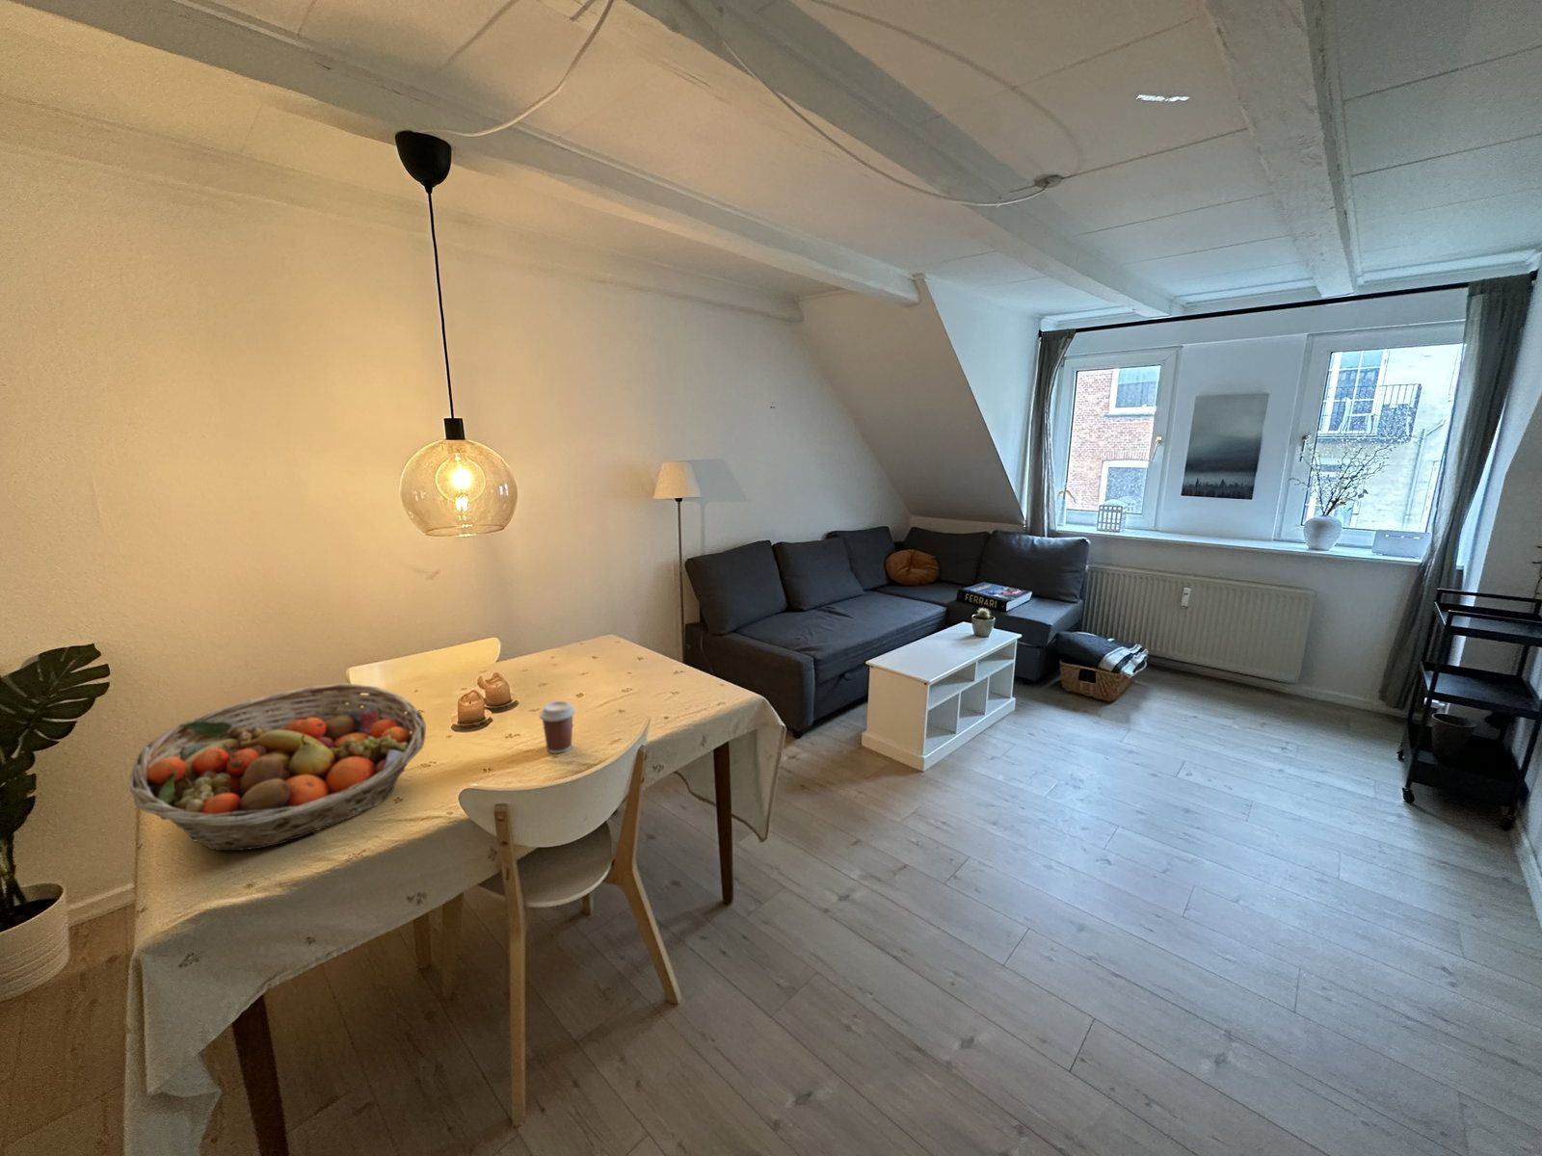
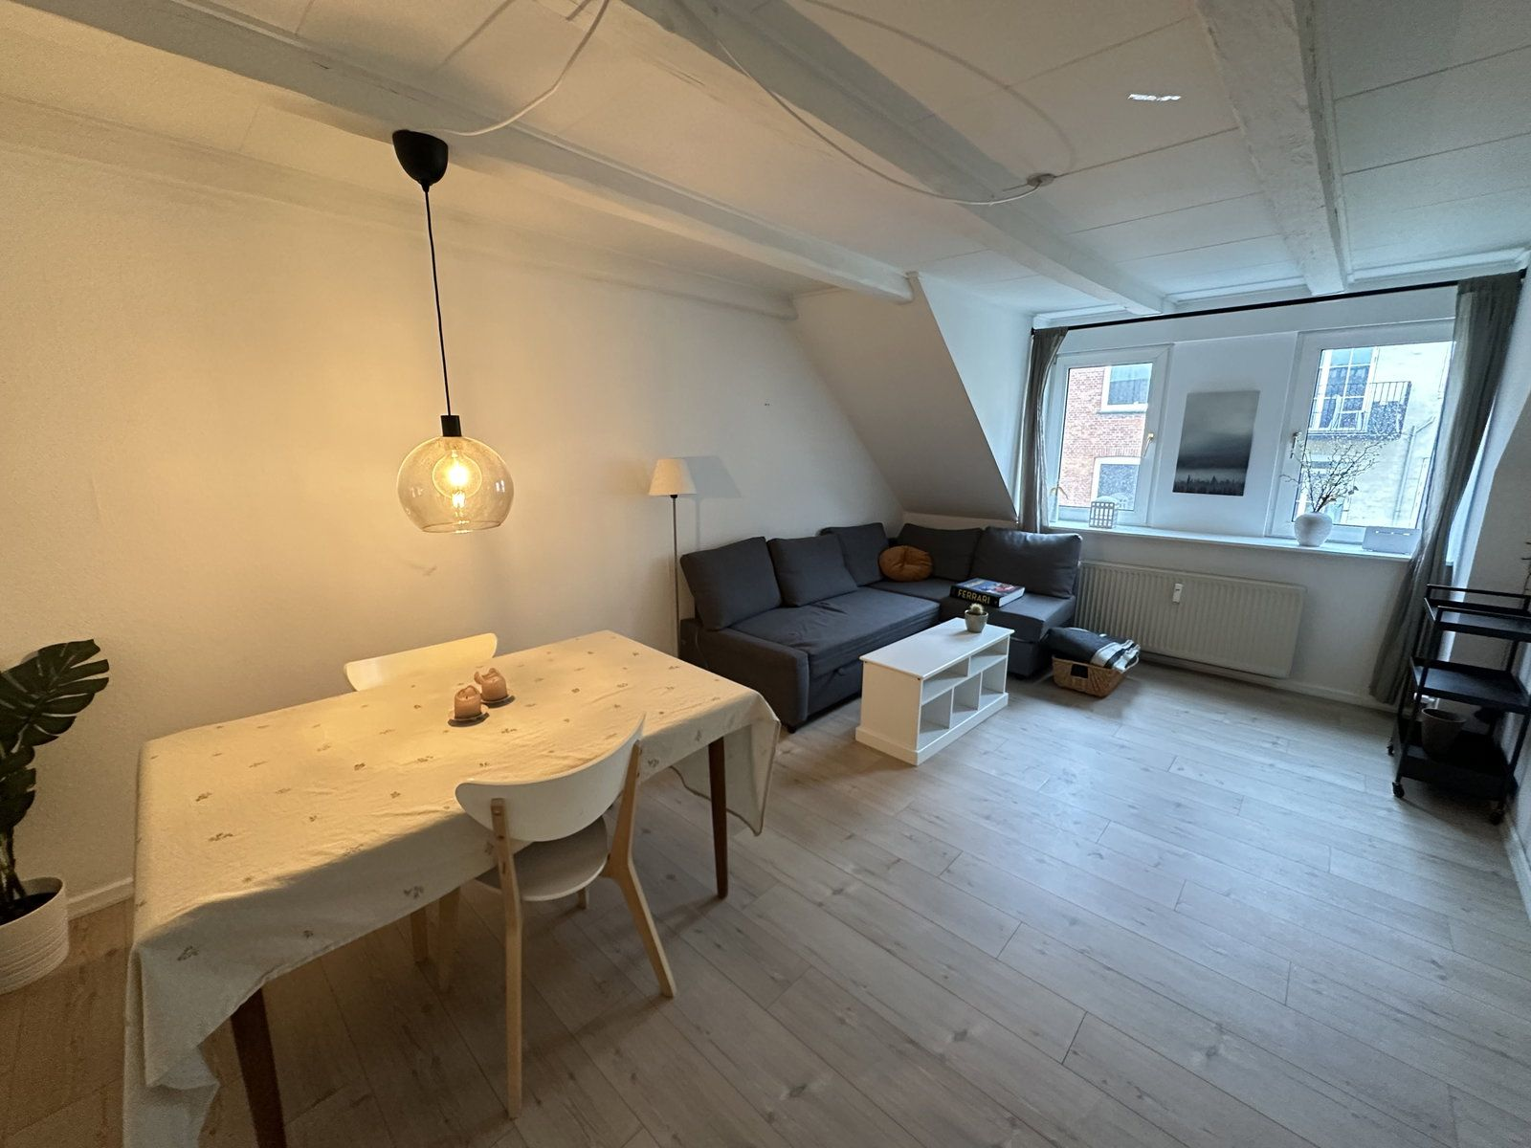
- fruit basket (296, 760)
- coffee cup (559, 726)
